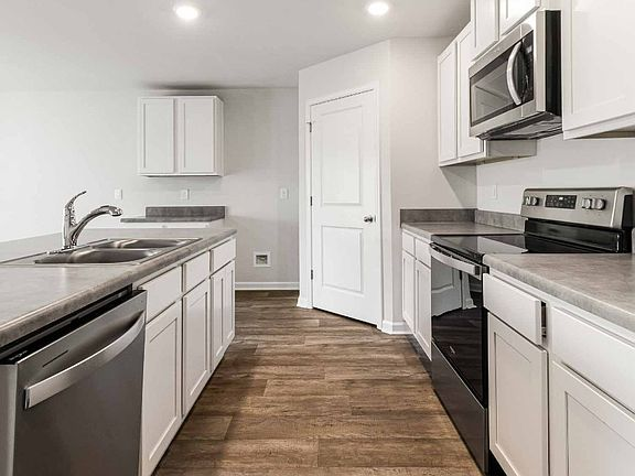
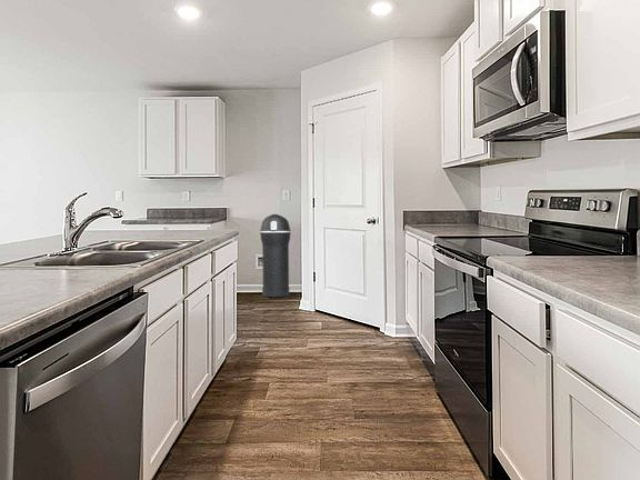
+ trash can (274, 254)
